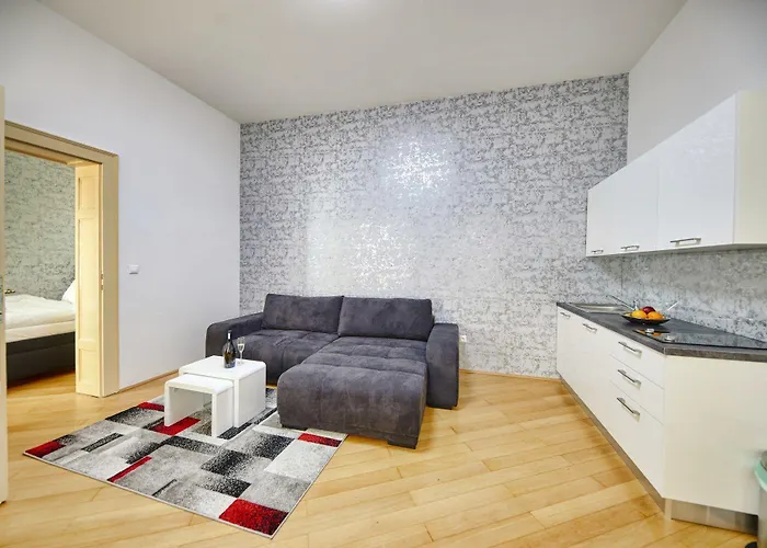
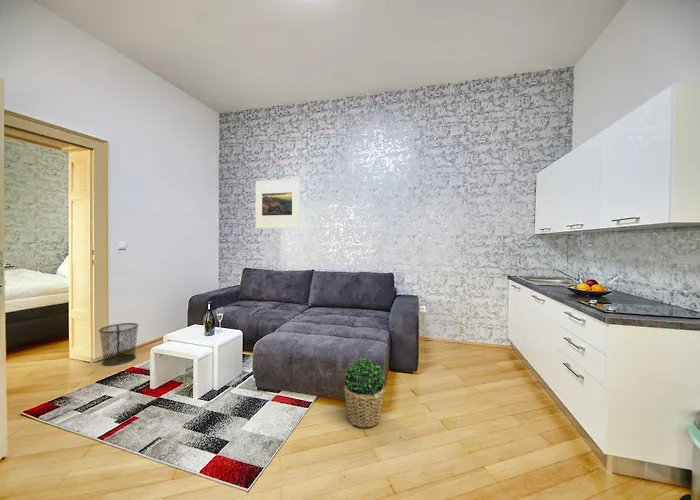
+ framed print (277, 204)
+ potted plant (364, 389)
+ waste bin (119, 343)
